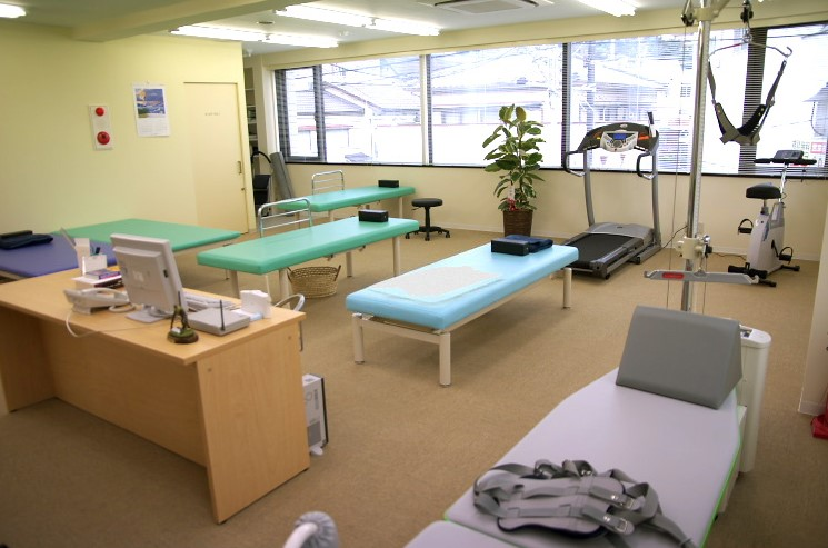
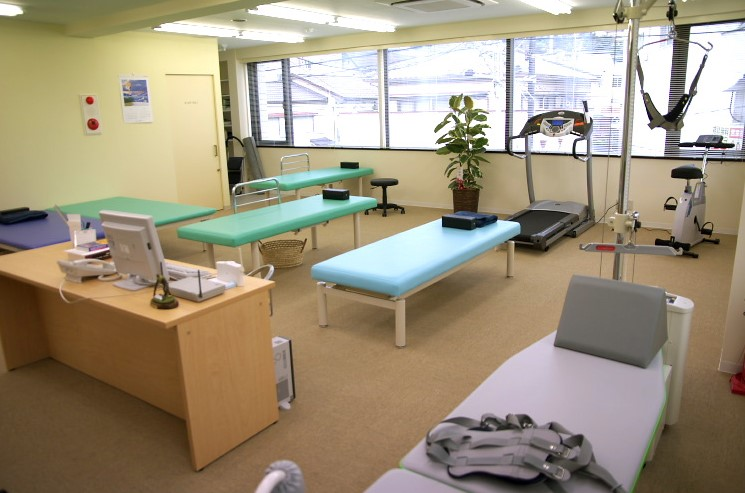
- towel (437, 277)
